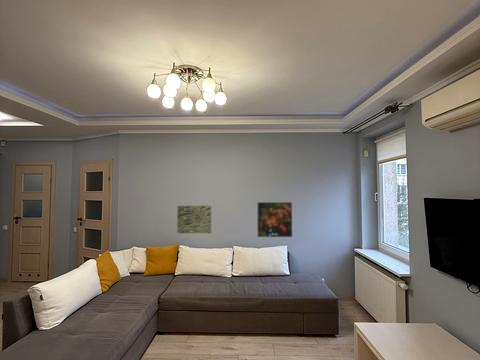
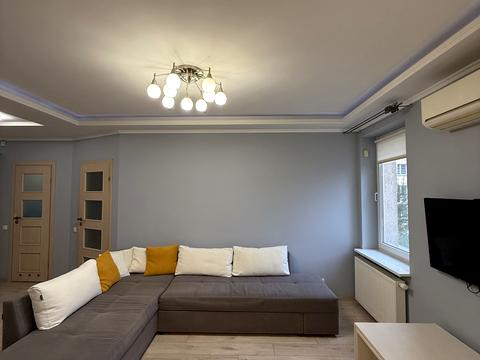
- wall art (194, 219)
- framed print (274, 219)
